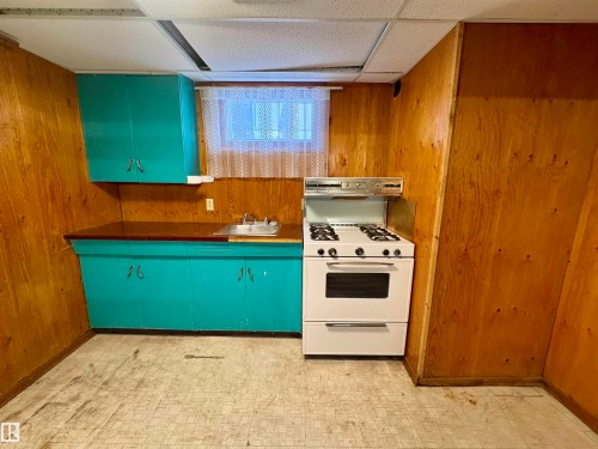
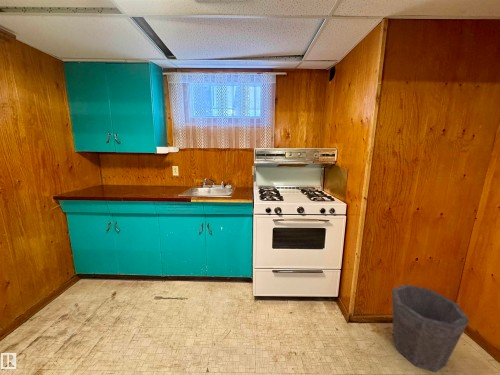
+ waste bin (422, 327)
